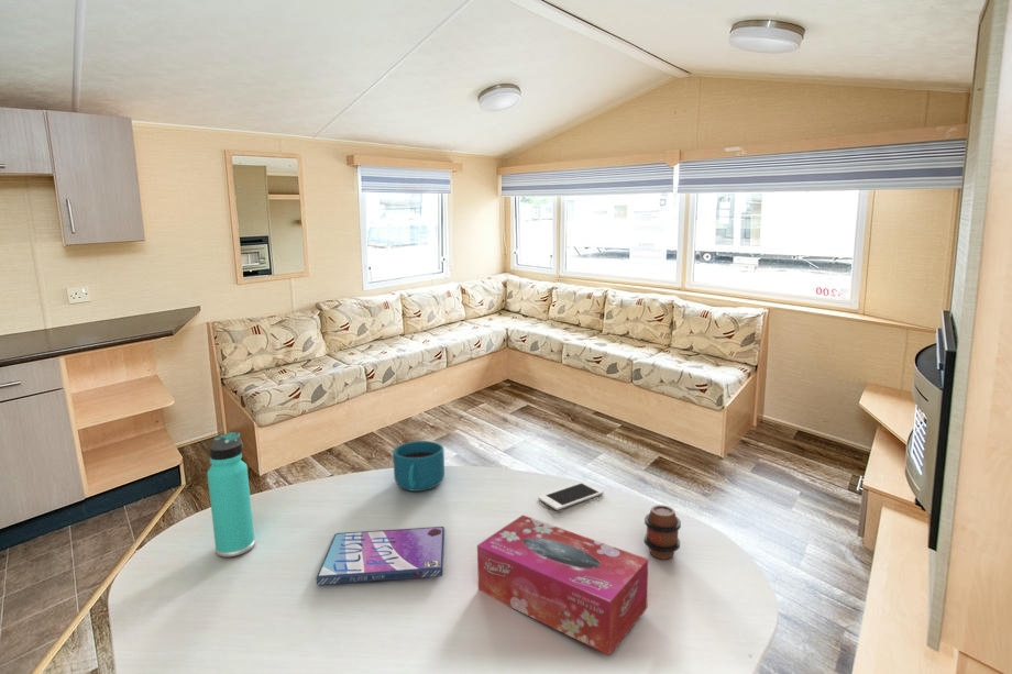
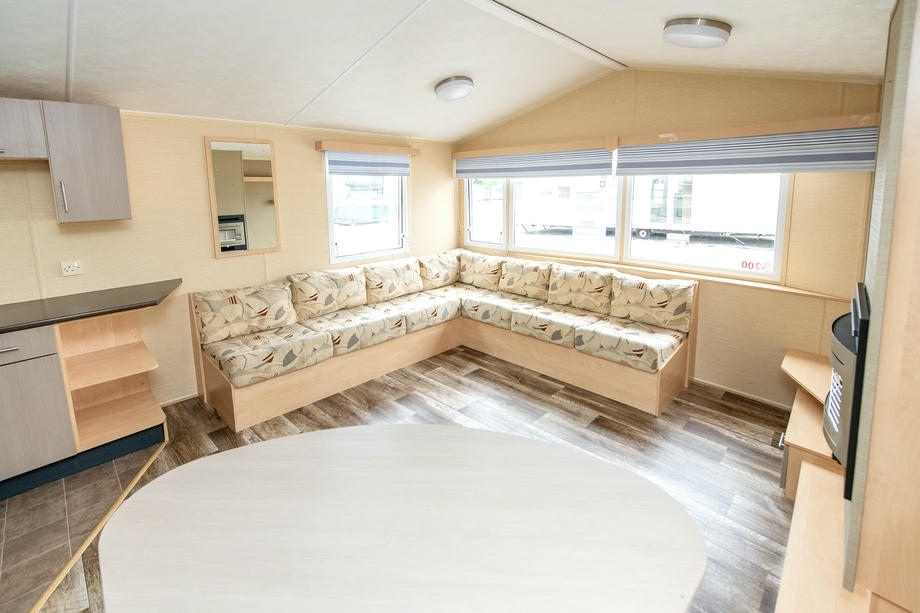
- cell phone (571, 495)
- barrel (662, 531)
- tissue box (560, 575)
- cup (417, 469)
- thermos bottle (230, 493)
- video game case (385, 553)
